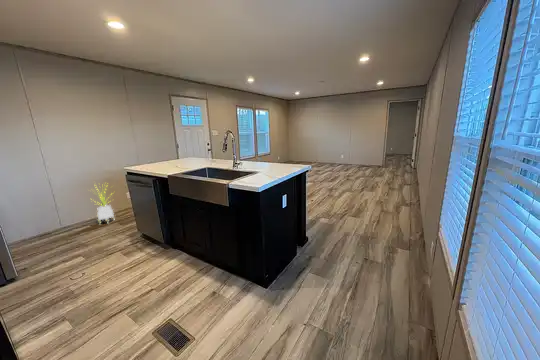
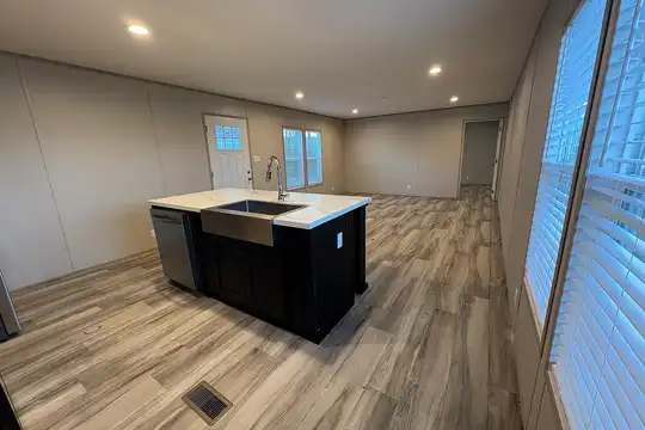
- house plant (102, 202)
